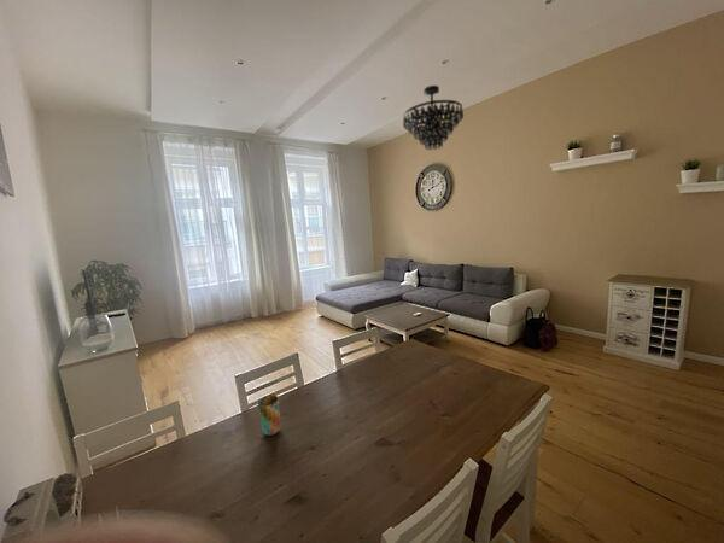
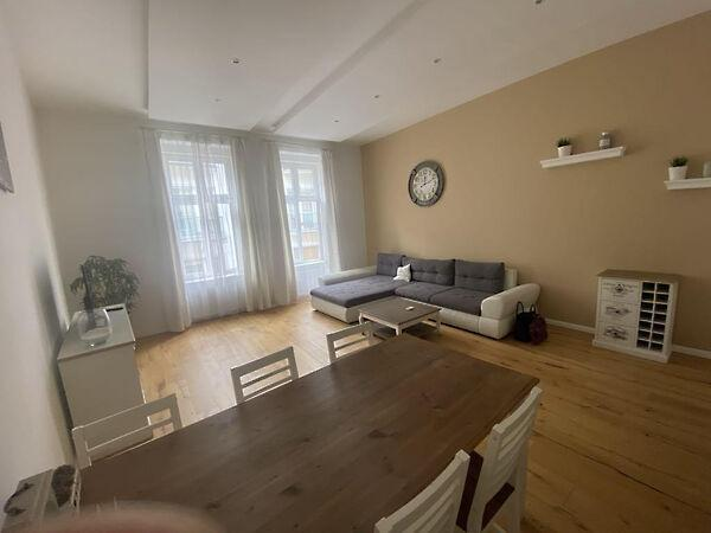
- chandelier (432, 118)
- cup (269, 415)
